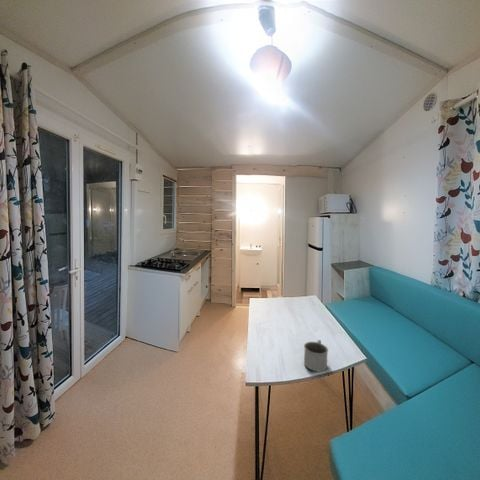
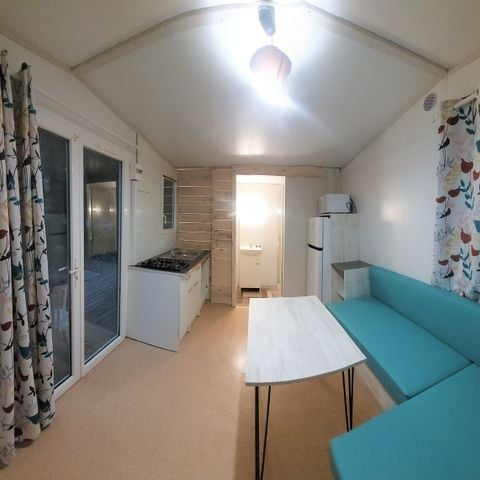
- mug (315, 354)
